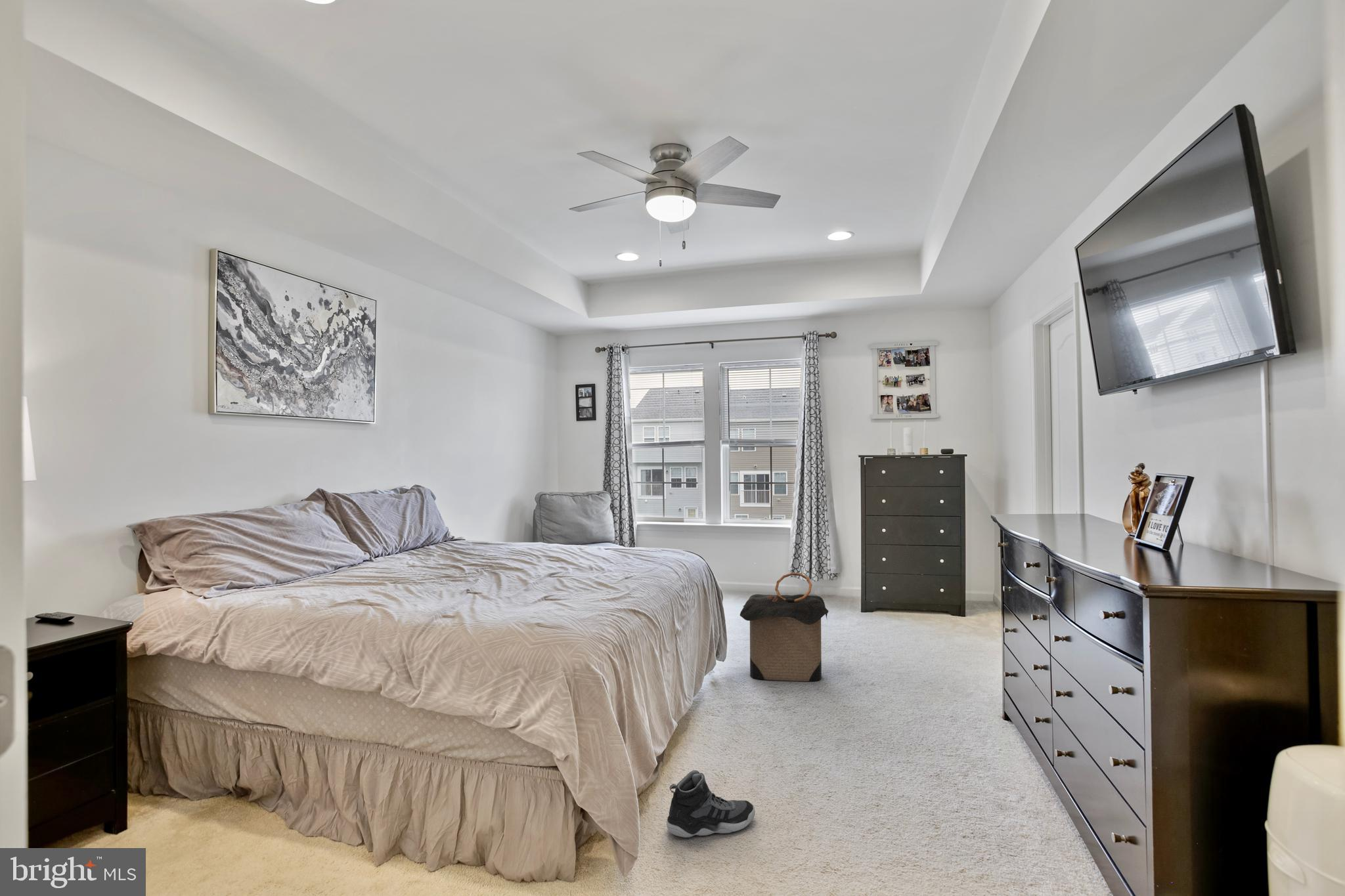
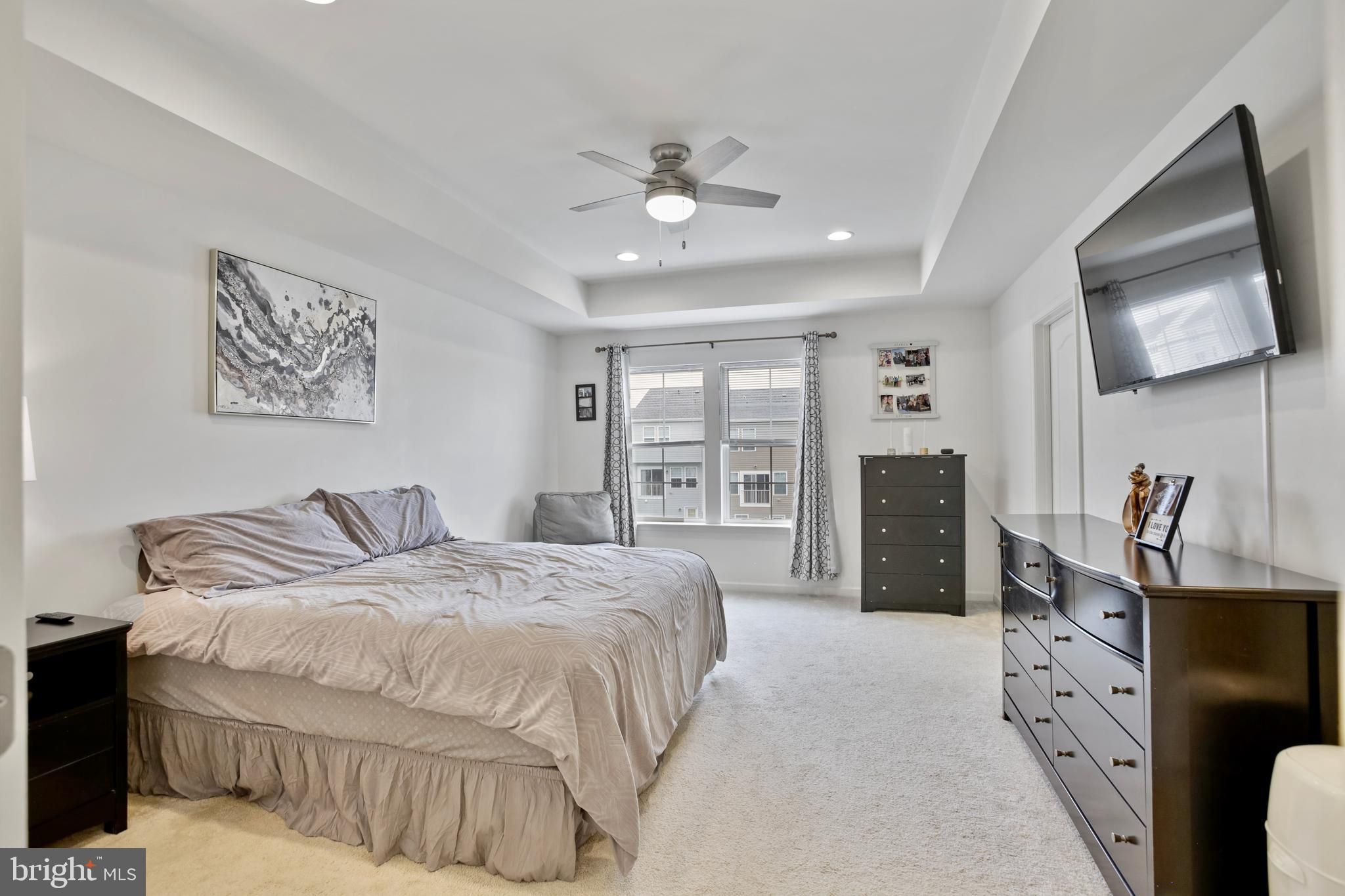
- laundry hamper (783, 625)
- sneaker (712, 800)
